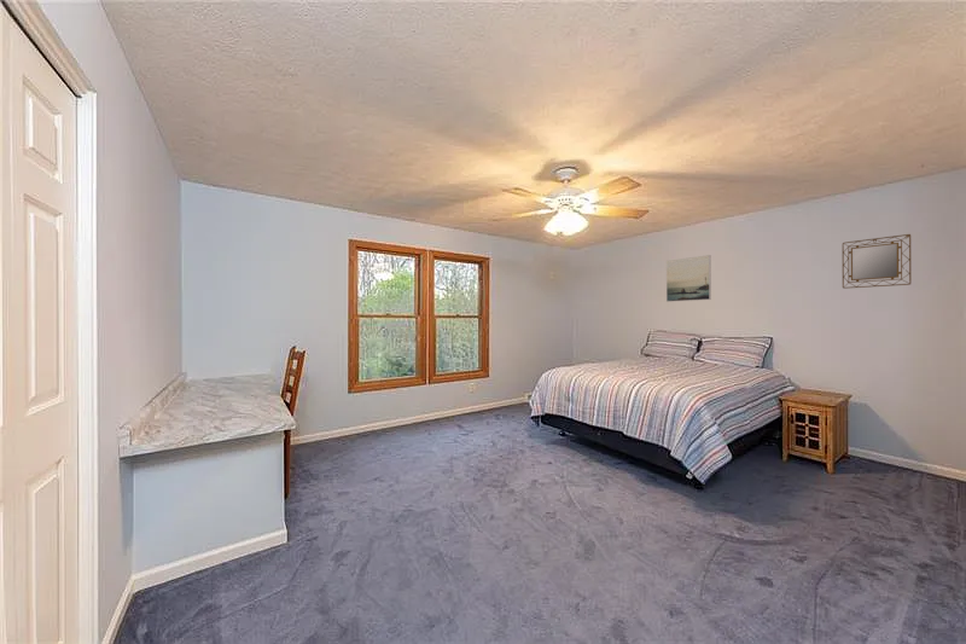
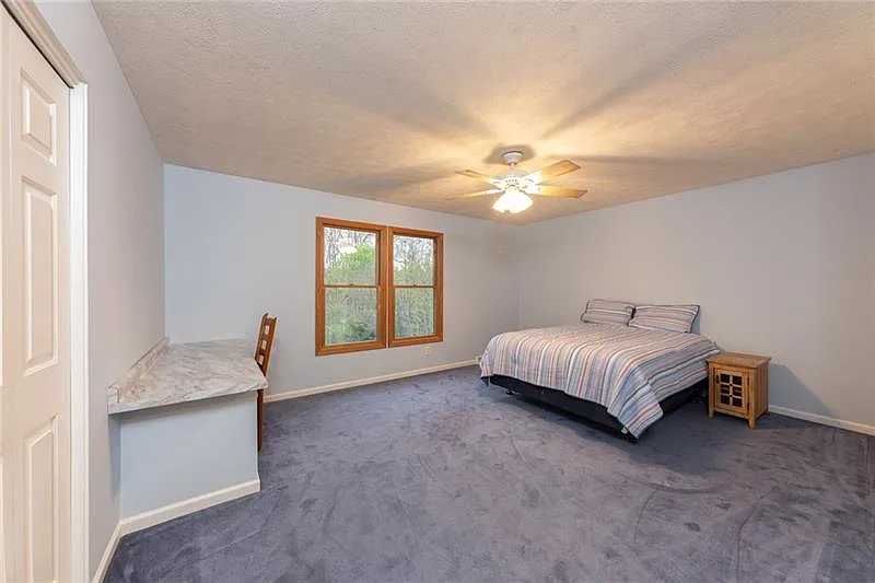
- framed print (687, 279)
- home mirror (874, 262)
